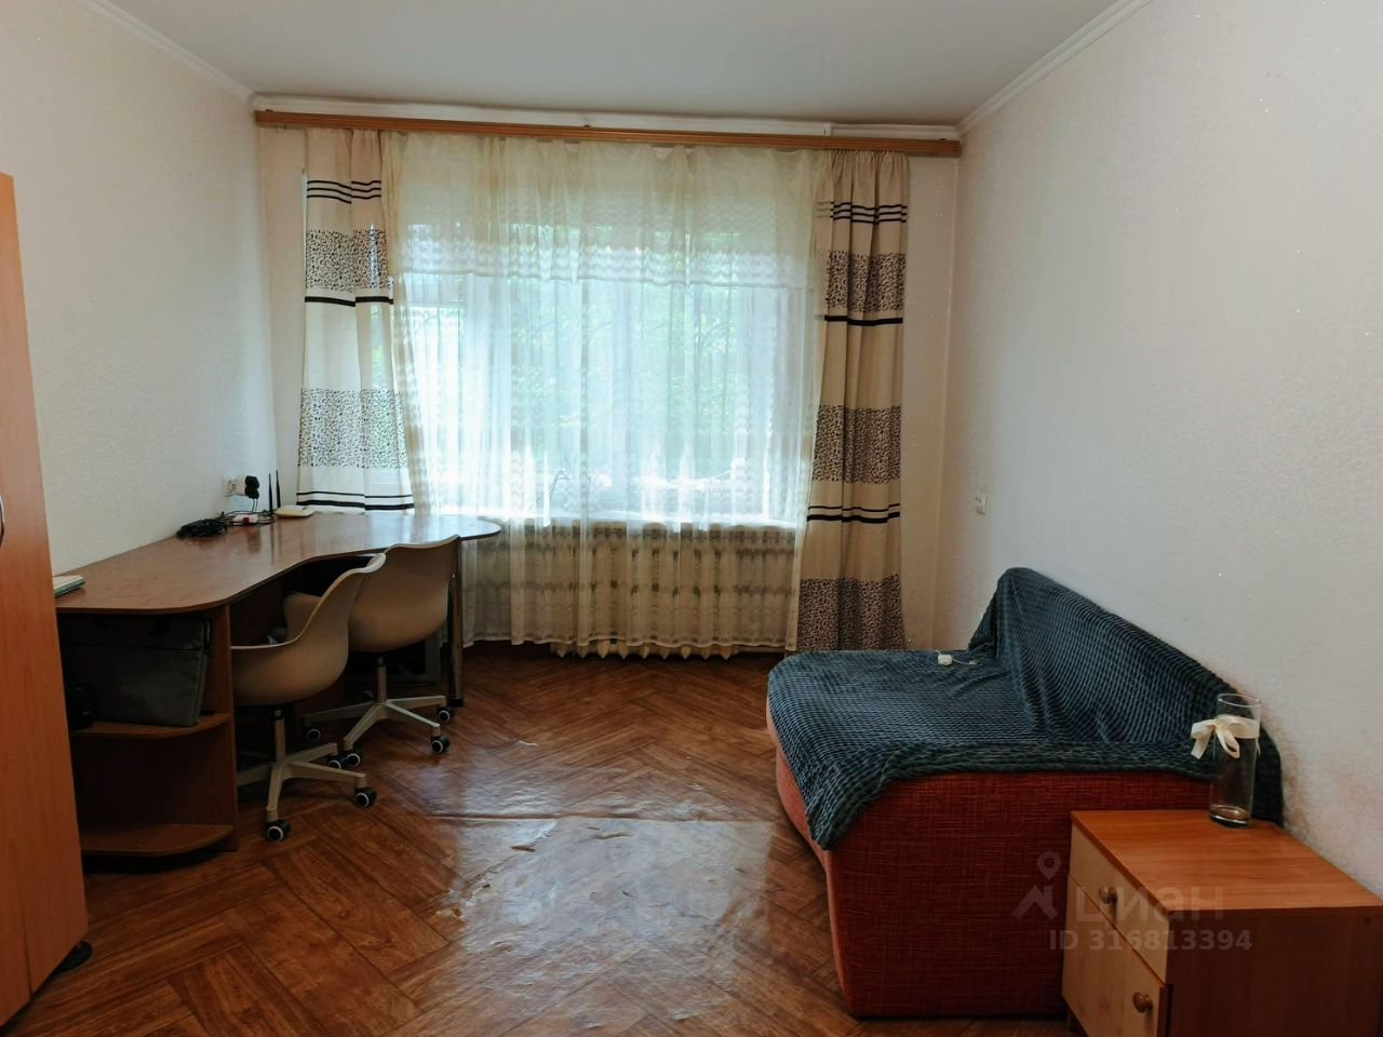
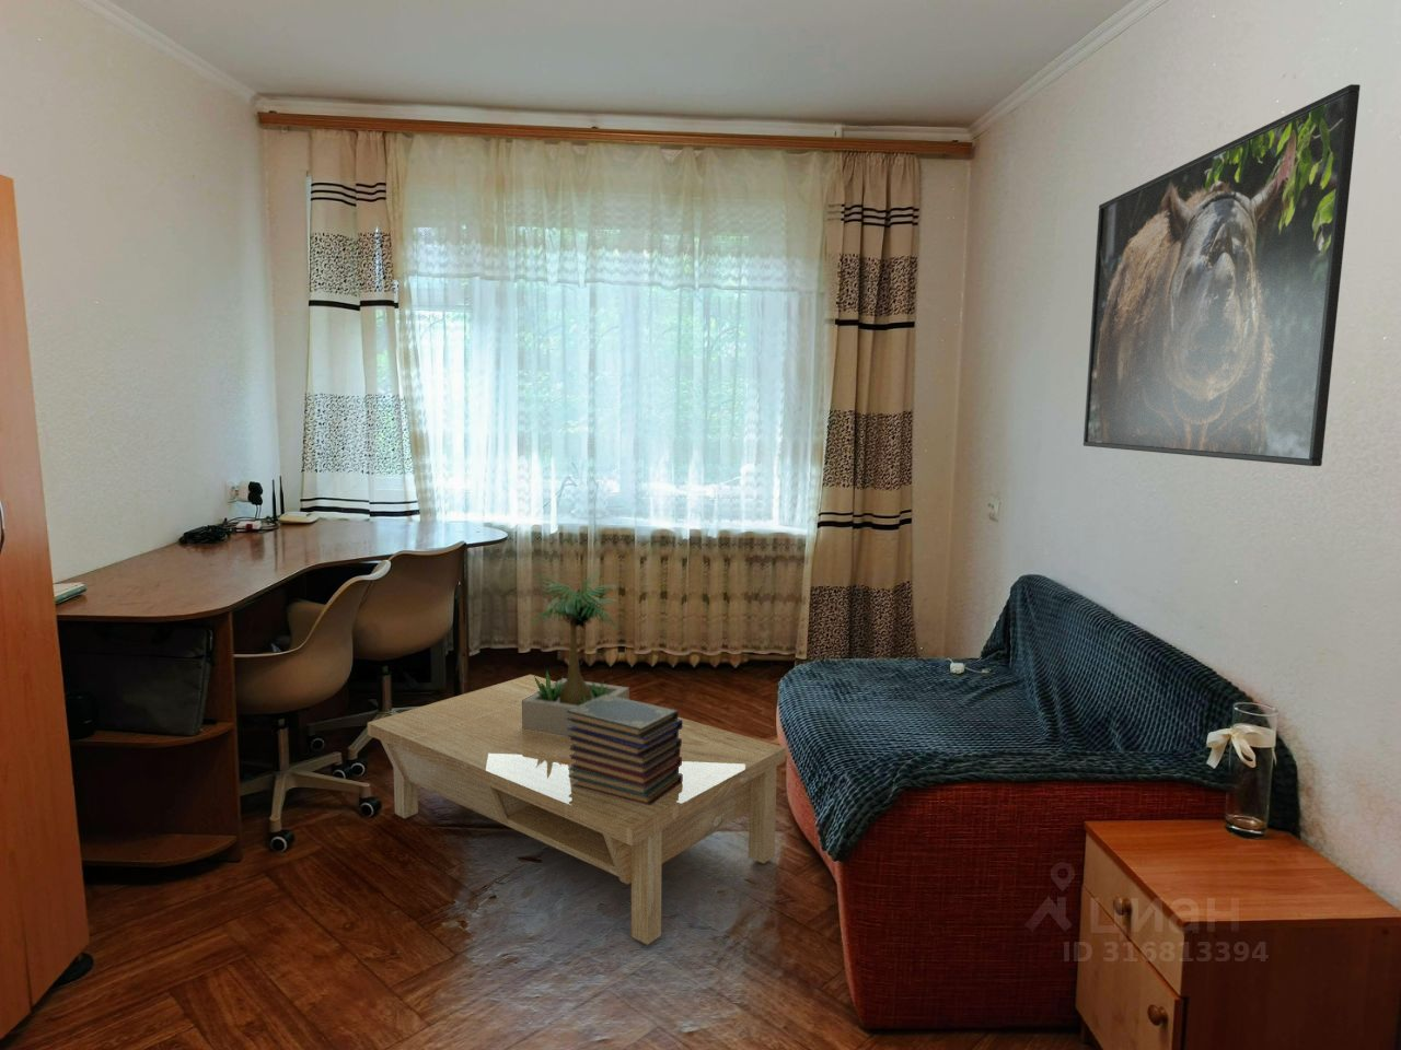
+ potted plant (570, 650)
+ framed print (1188, 309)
+ coffee table (570, 786)
+ book stack (624, 746)
